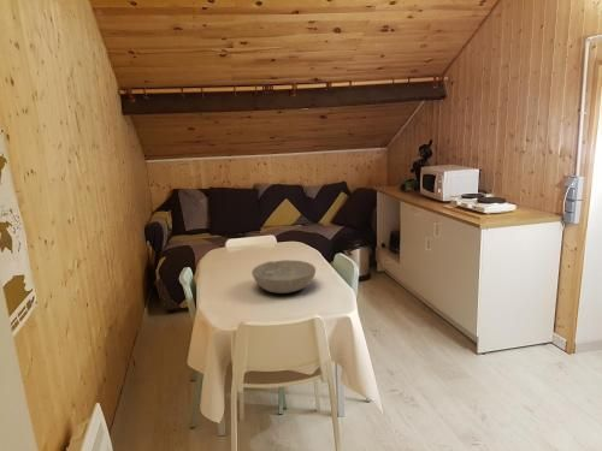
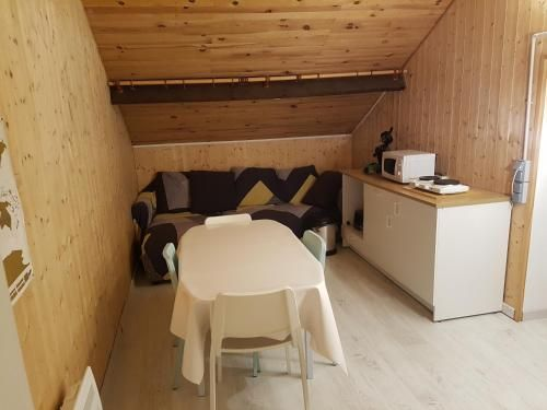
- bowl (284, 278)
